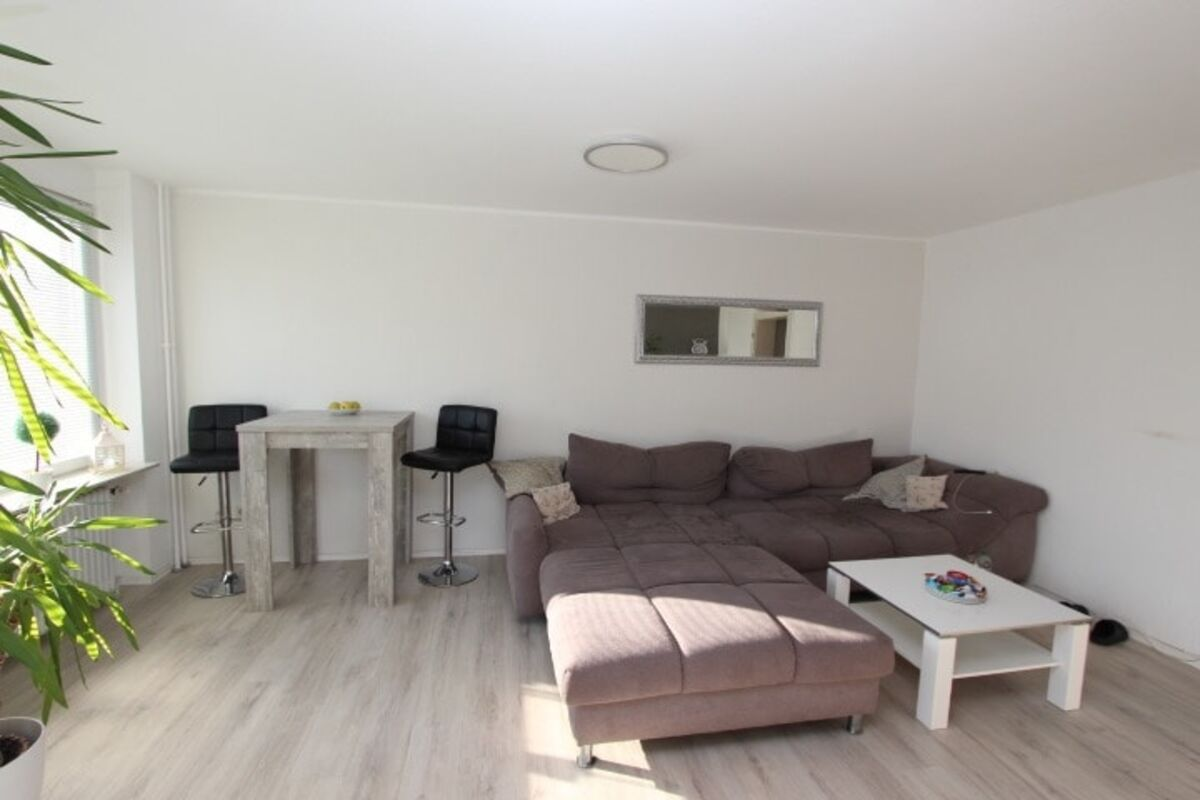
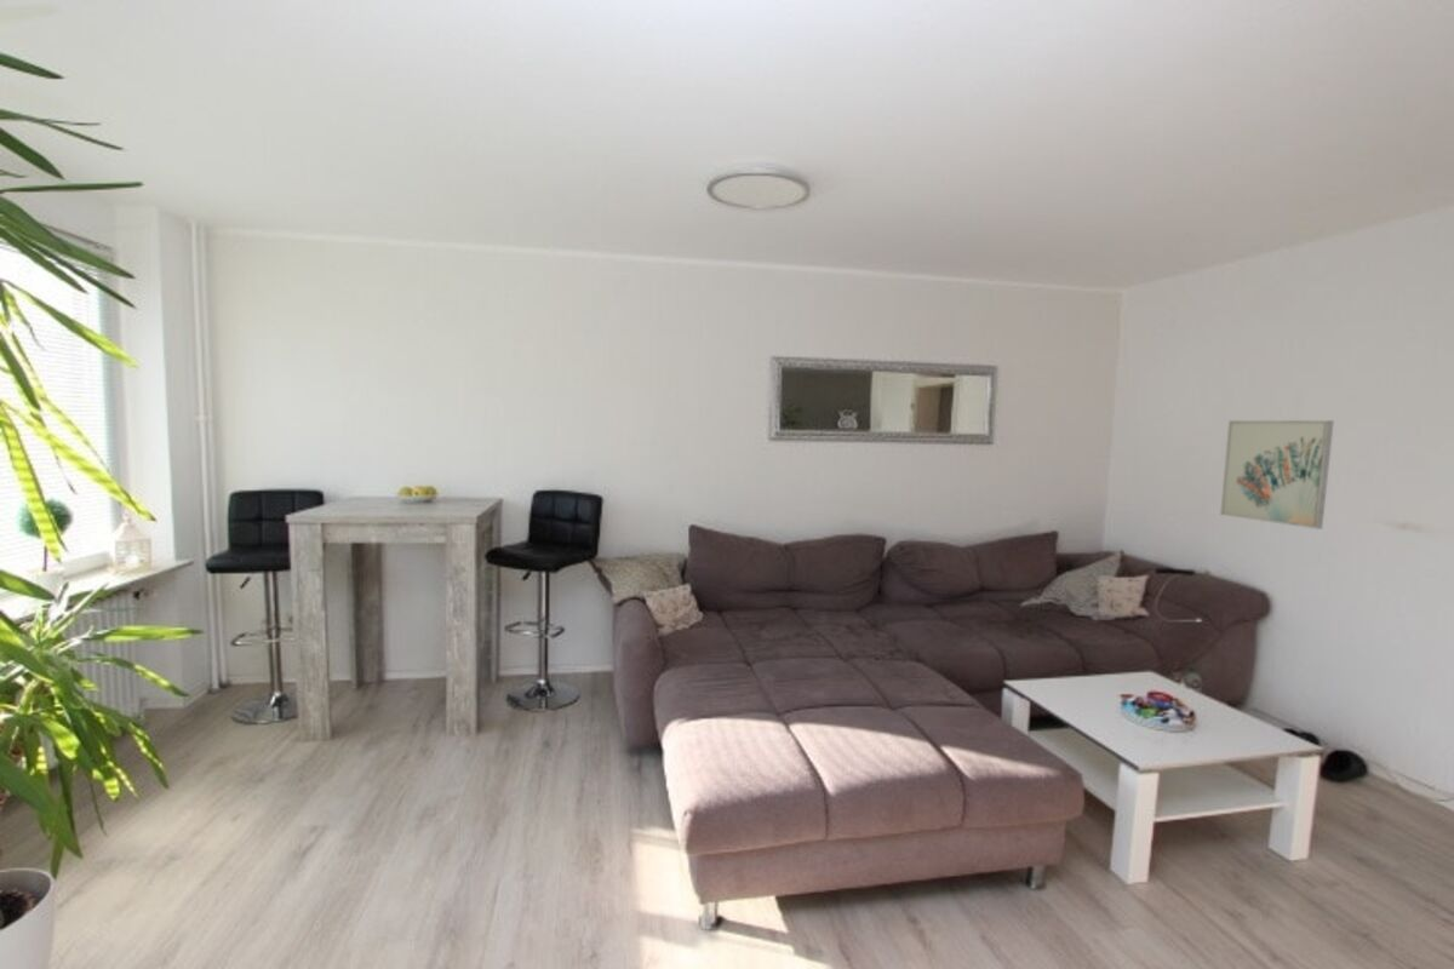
+ wall art (1272, 471)
